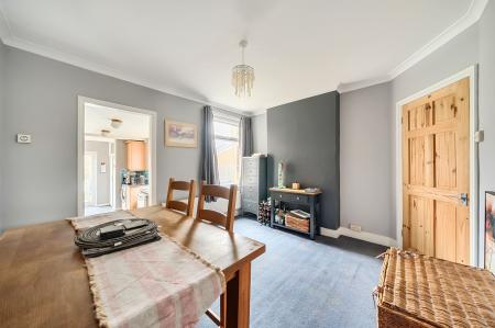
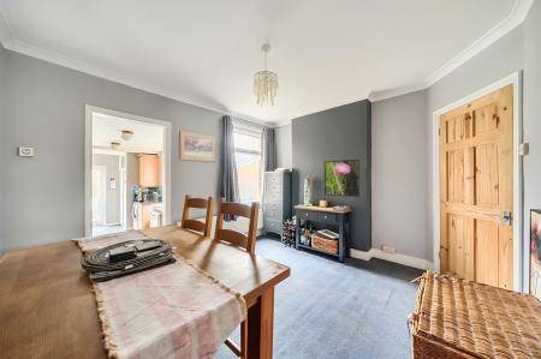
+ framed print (340, 178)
